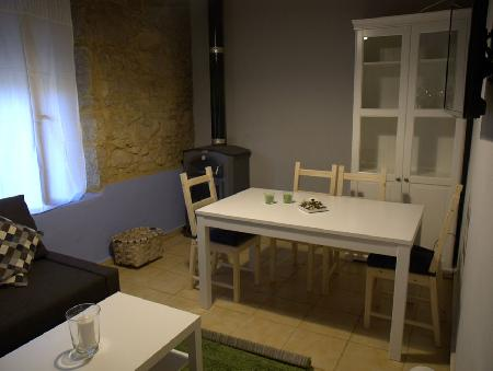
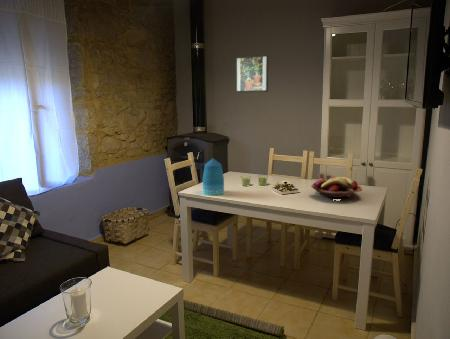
+ fruit basket (337, 186)
+ vase (213, 175)
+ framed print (251, 74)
